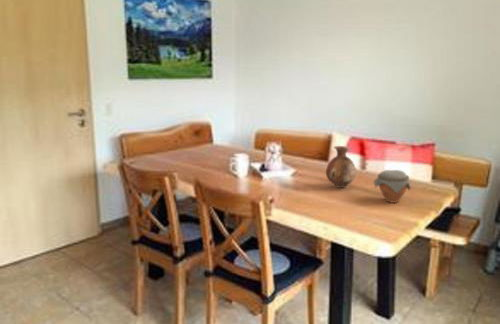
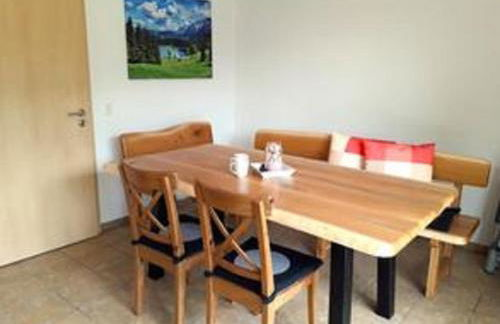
- vase (341, 167)
- jar (393, 186)
